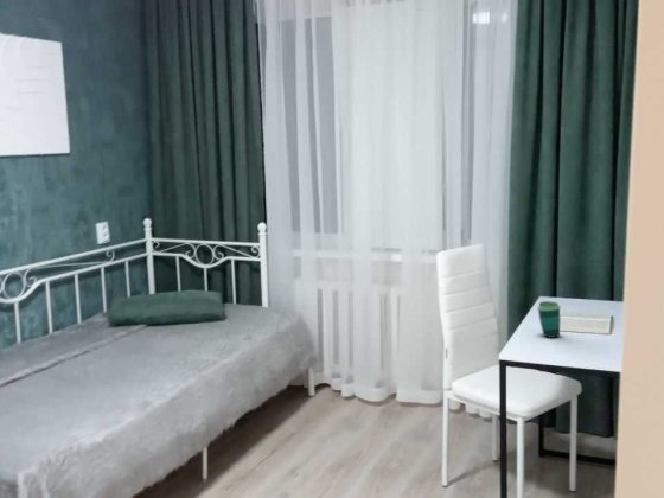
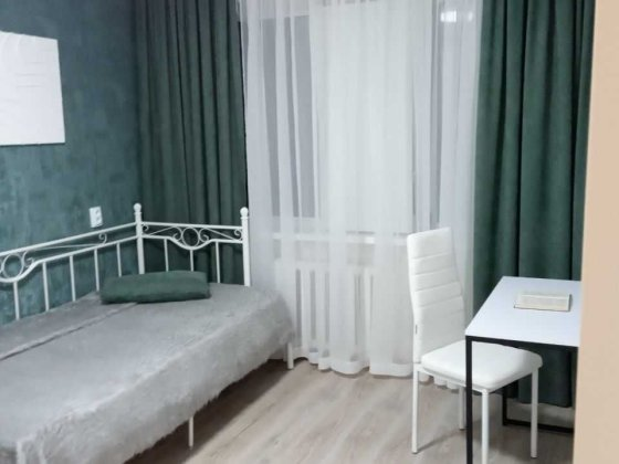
- cup (548, 319)
